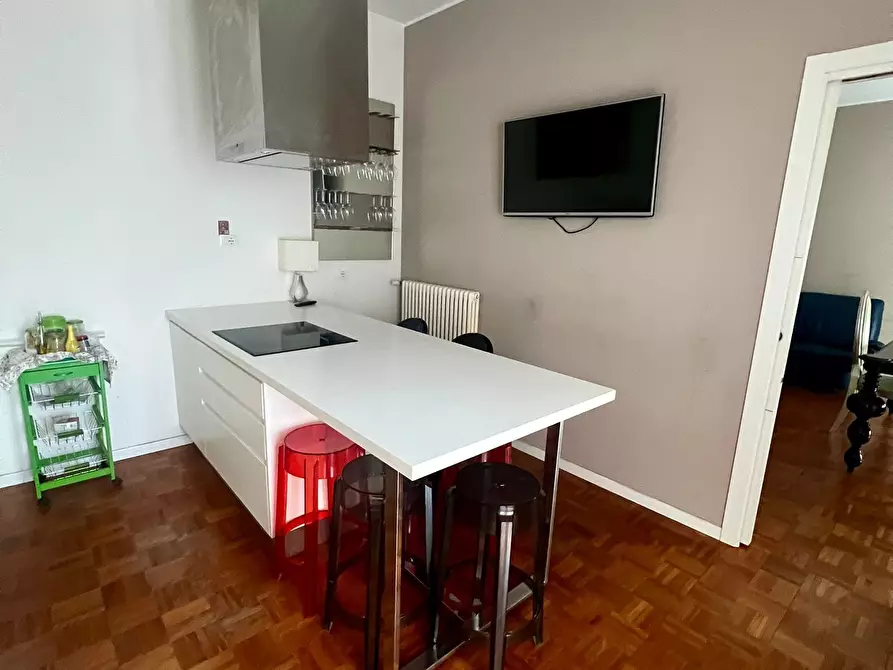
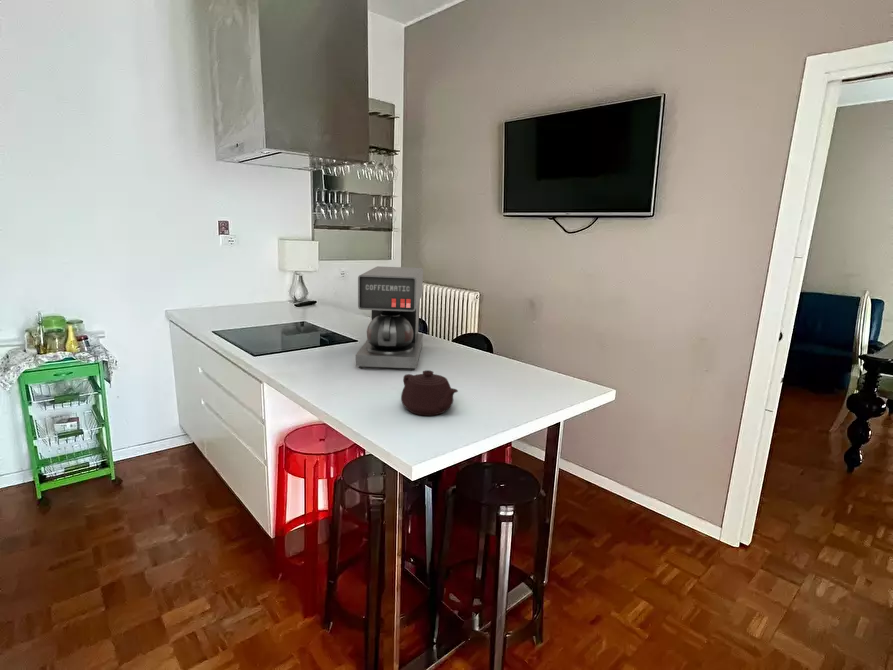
+ coffee maker (393, 314)
+ teapot (429, 391)
